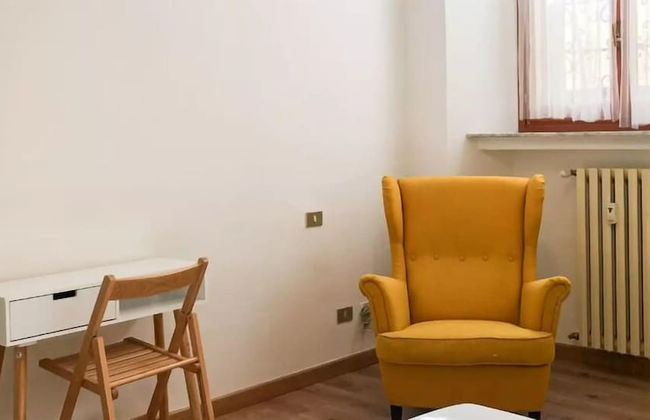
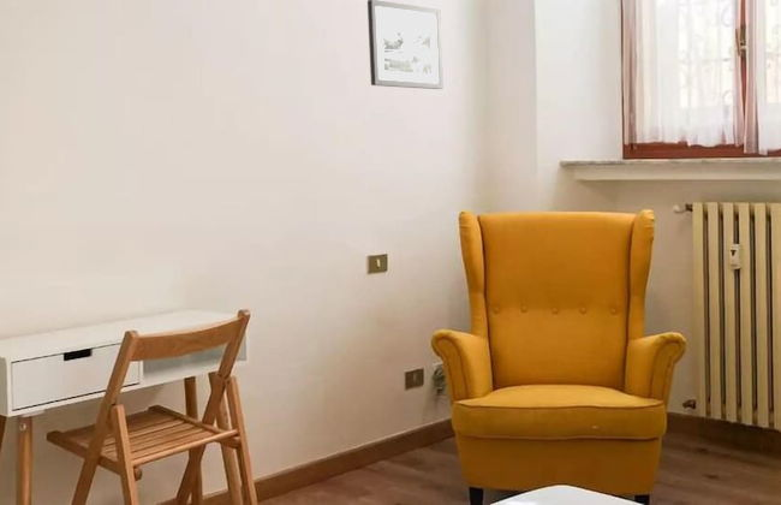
+ picture frame (406, 46)
